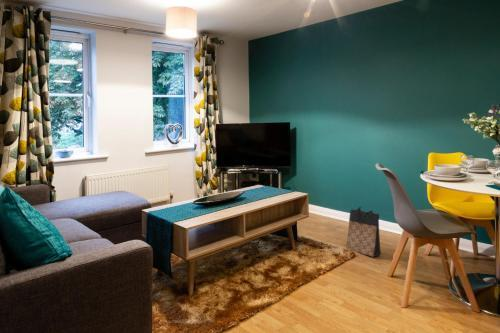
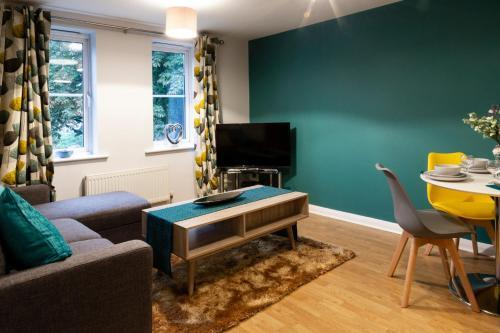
- bag (363, 229)
